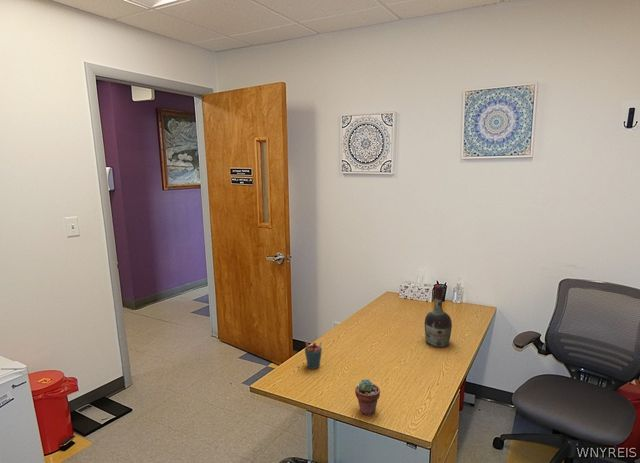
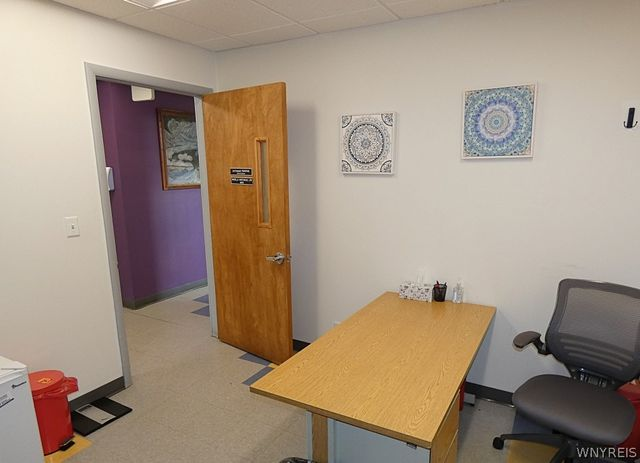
- potted succulent (367, 395)
- cognac bottle (438, 314)
- pen holder (313, 353)
